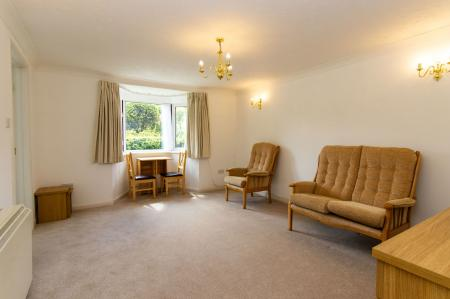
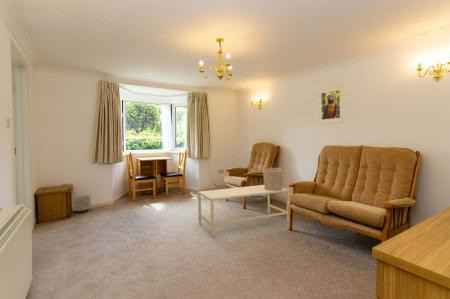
+ planter (82, 203)
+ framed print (330, 105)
+ ceramic pot (272, 178)
+ coffee table (244, 196)
